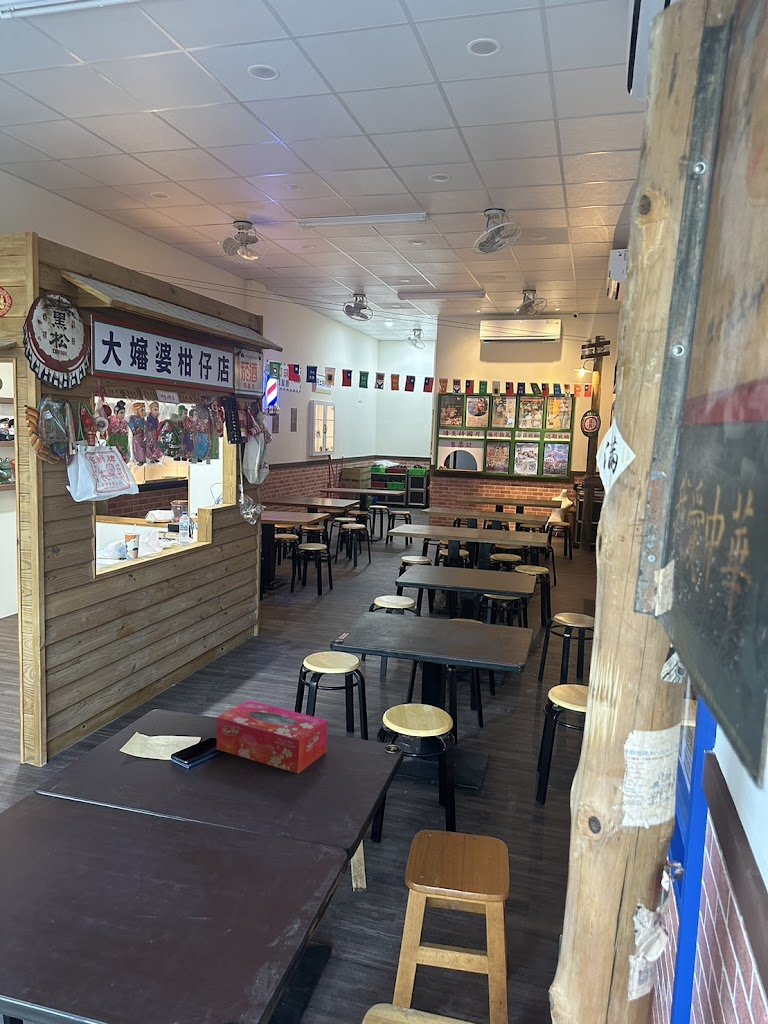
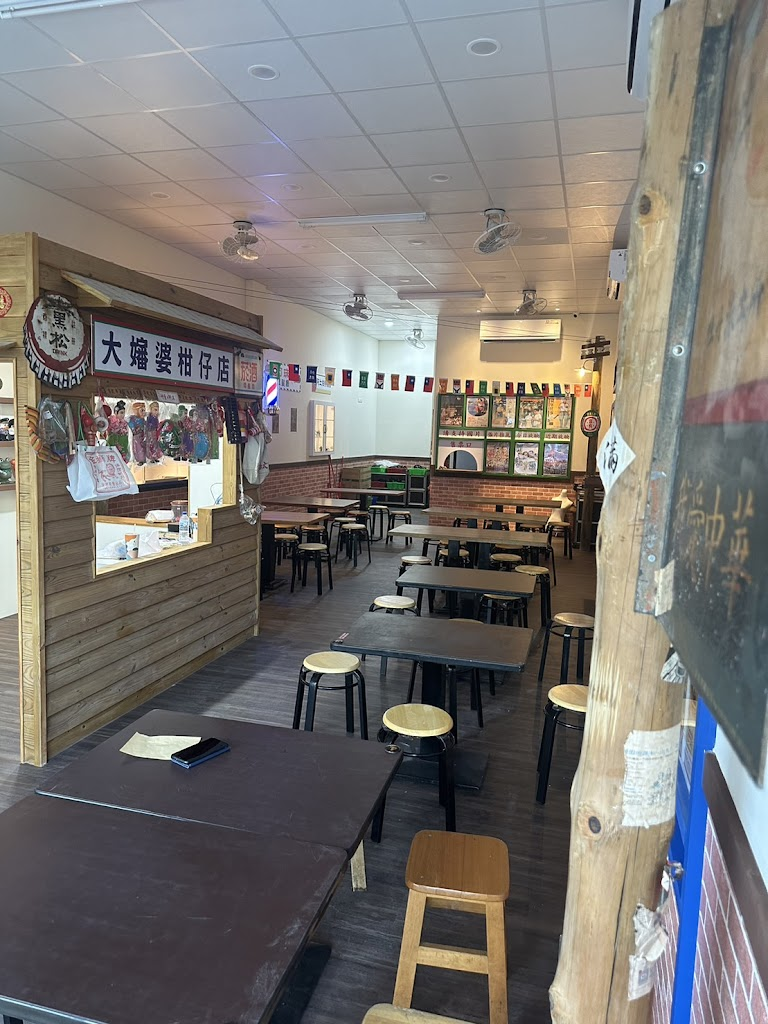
- tissue box (271, 734)
